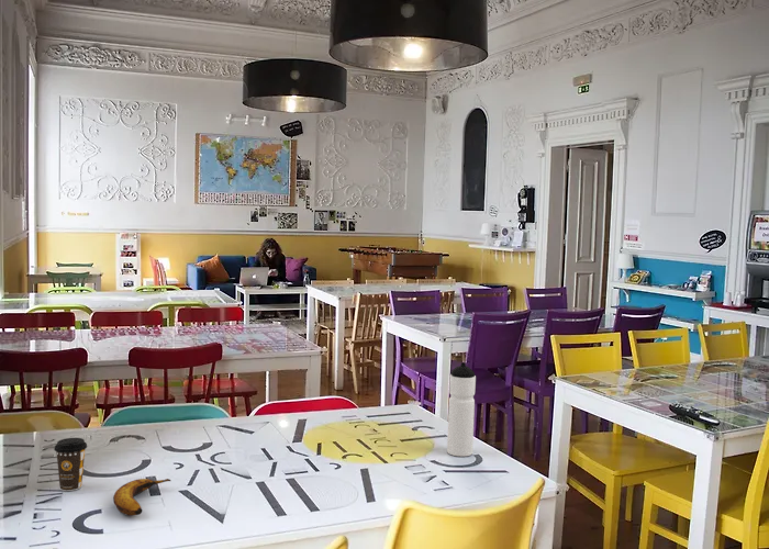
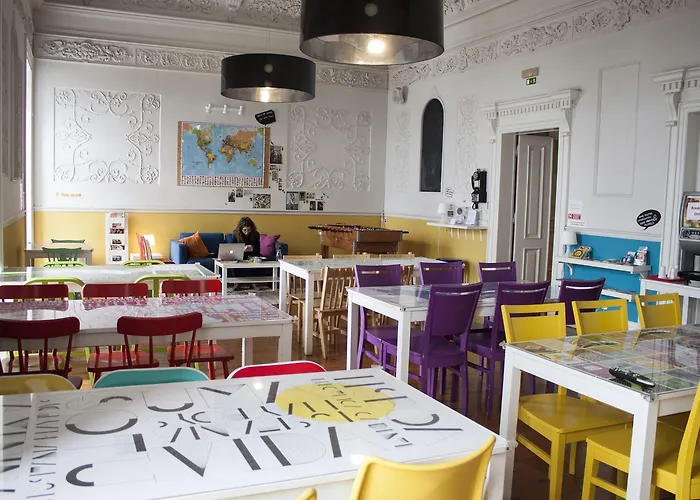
- water bottle (461, 407)
- banana (137, 493)
- coffee cup (70, 463)
